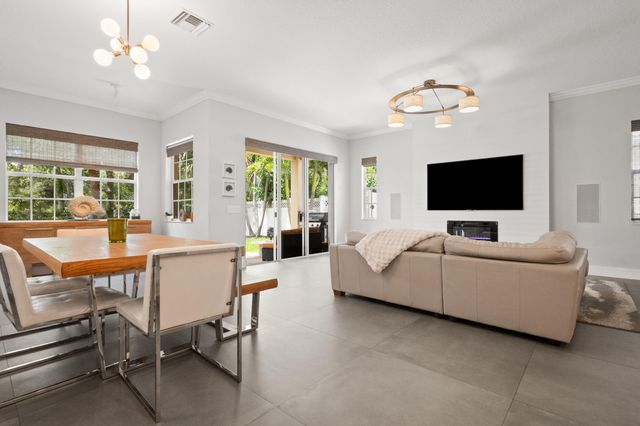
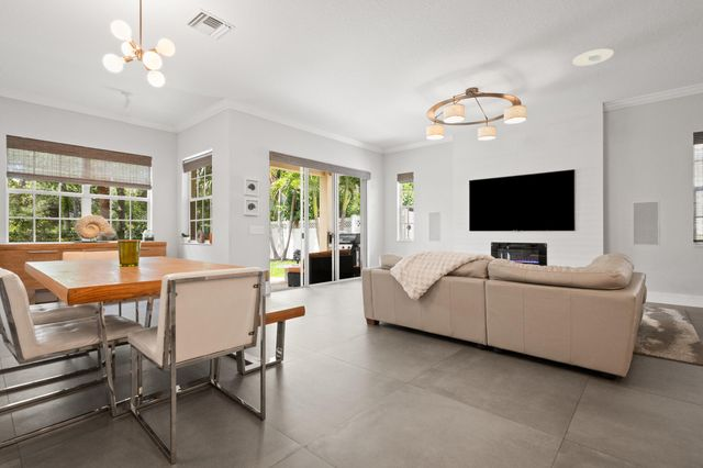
+ recessed light (592, 56)
